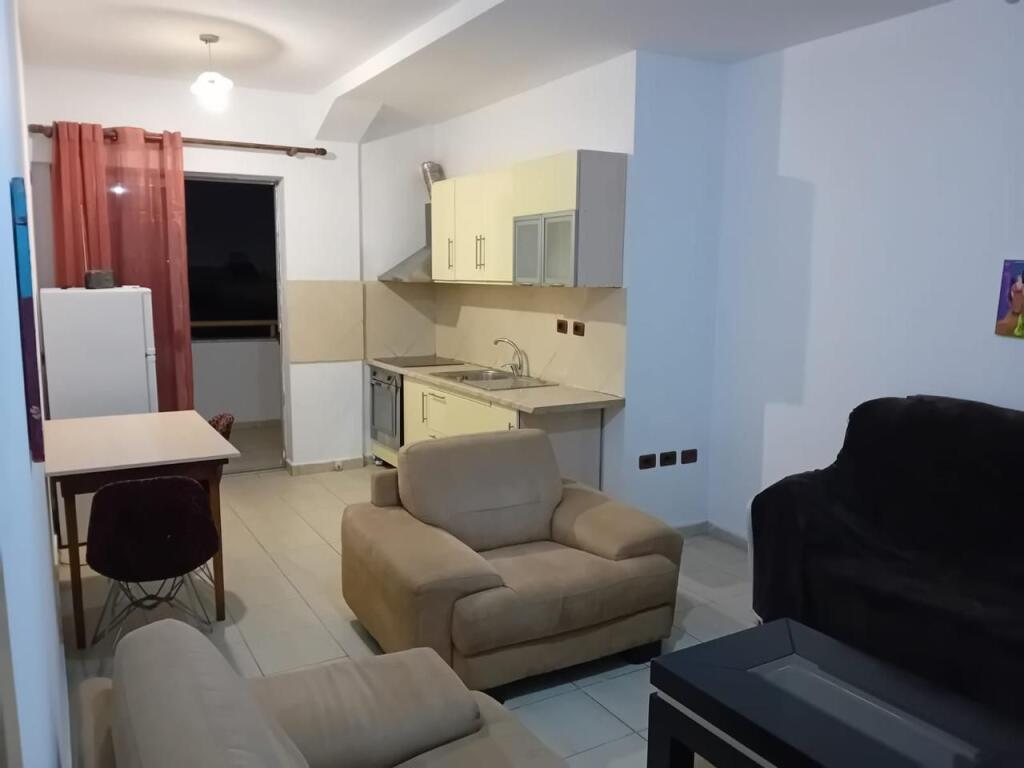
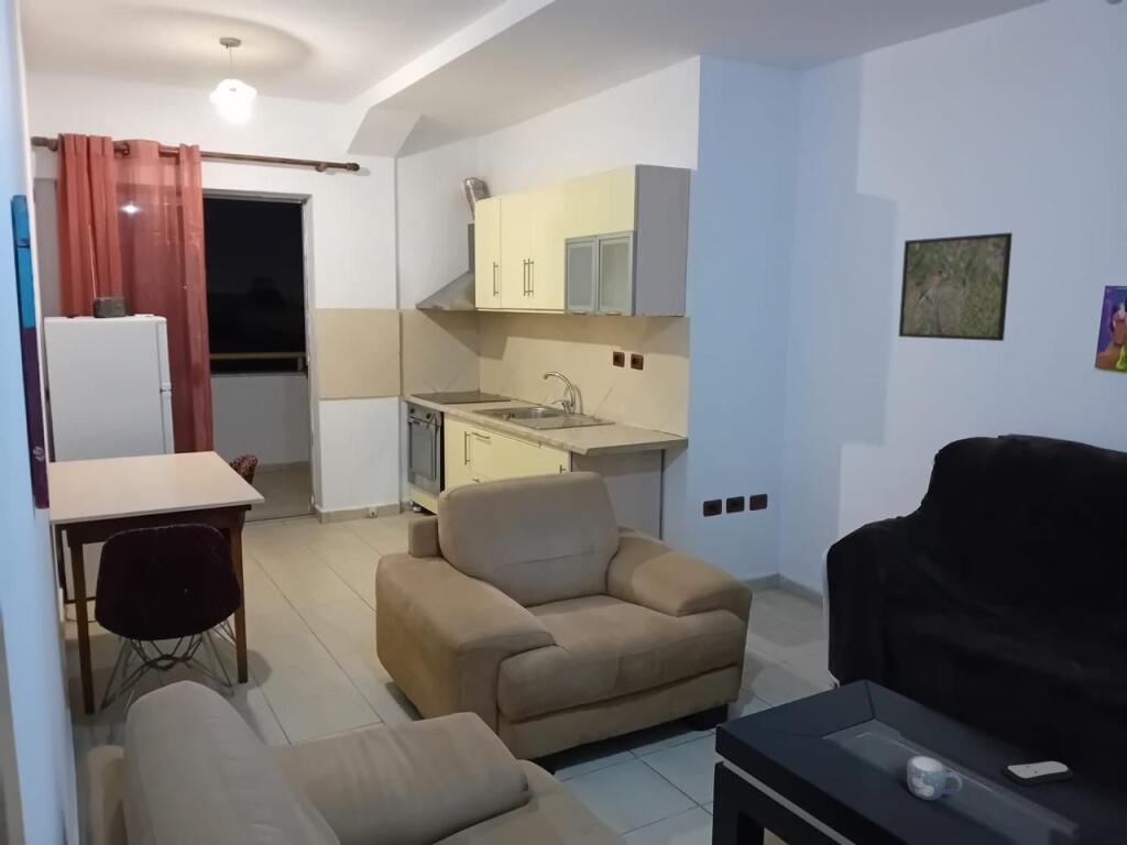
+ remote control (1038, 771)
+ mug (933, 781)
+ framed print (951, 287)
